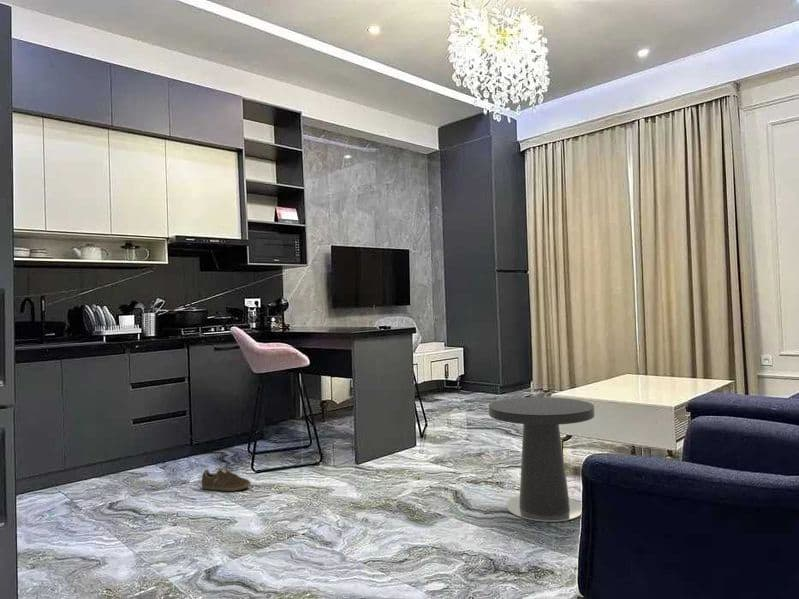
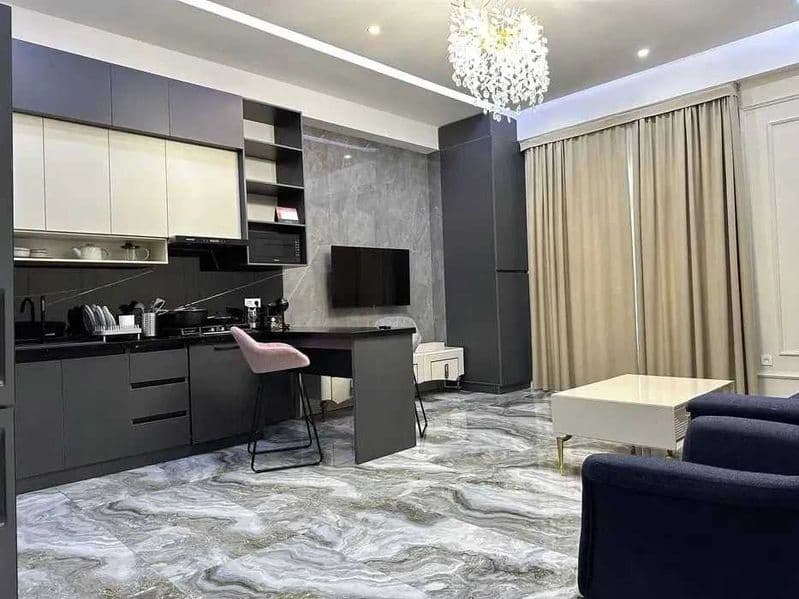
- sneaker (225, 478)
- side table (542, 456)
